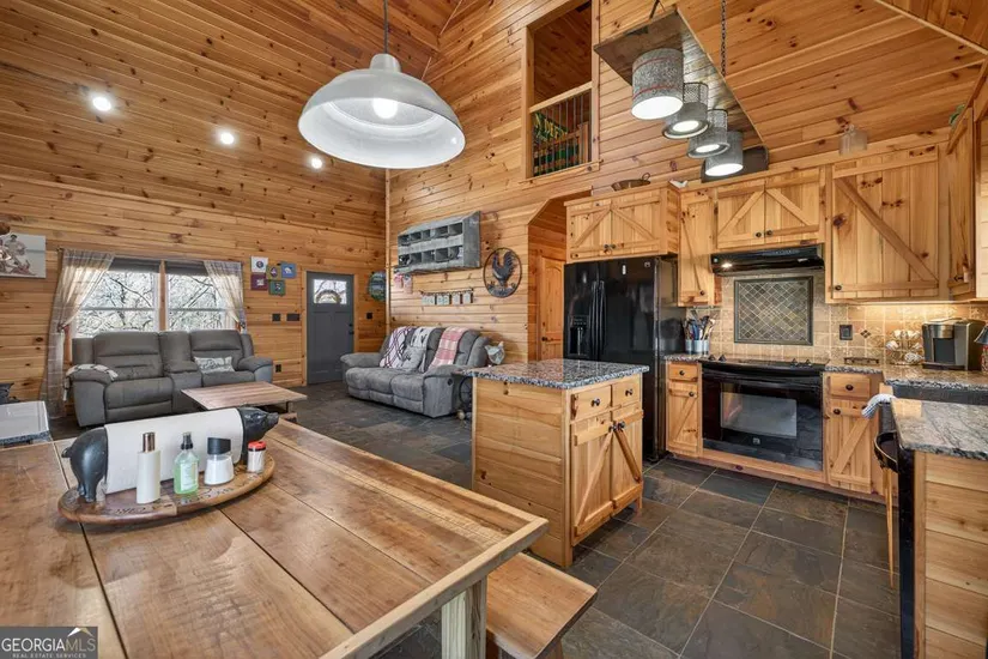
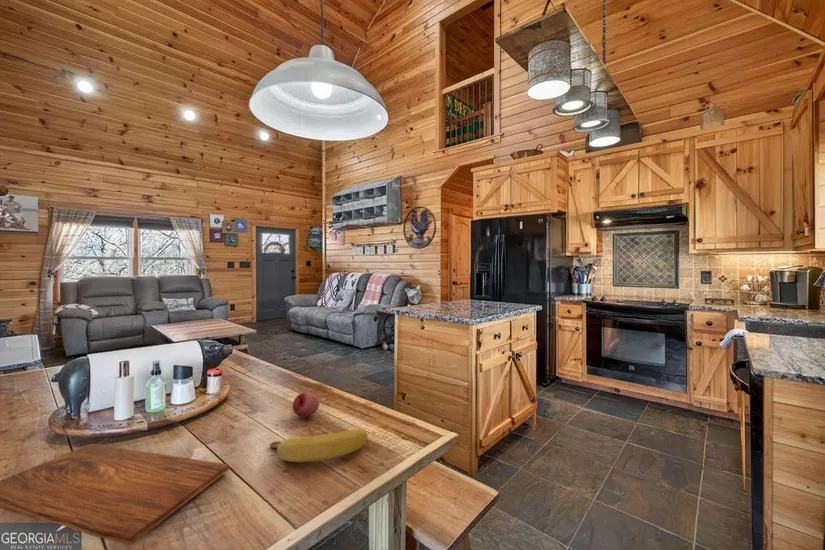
+ fruit (306, 404)
+ banana (321, 436)
+ cutting board (106, 482)
